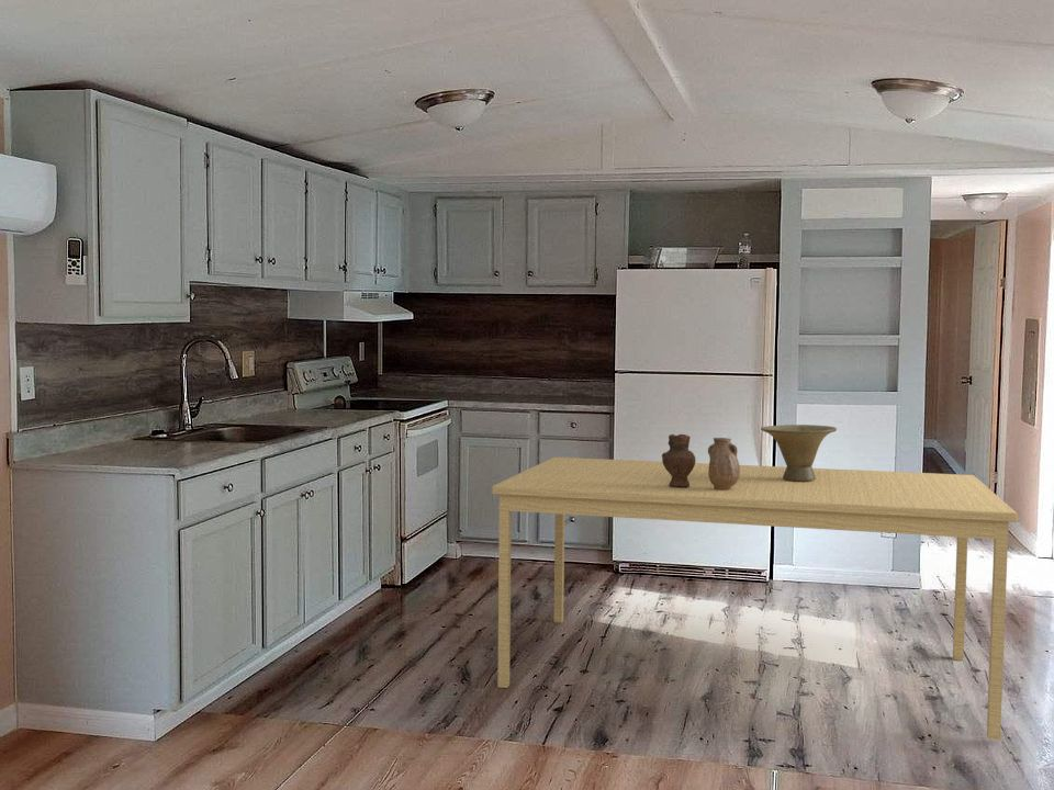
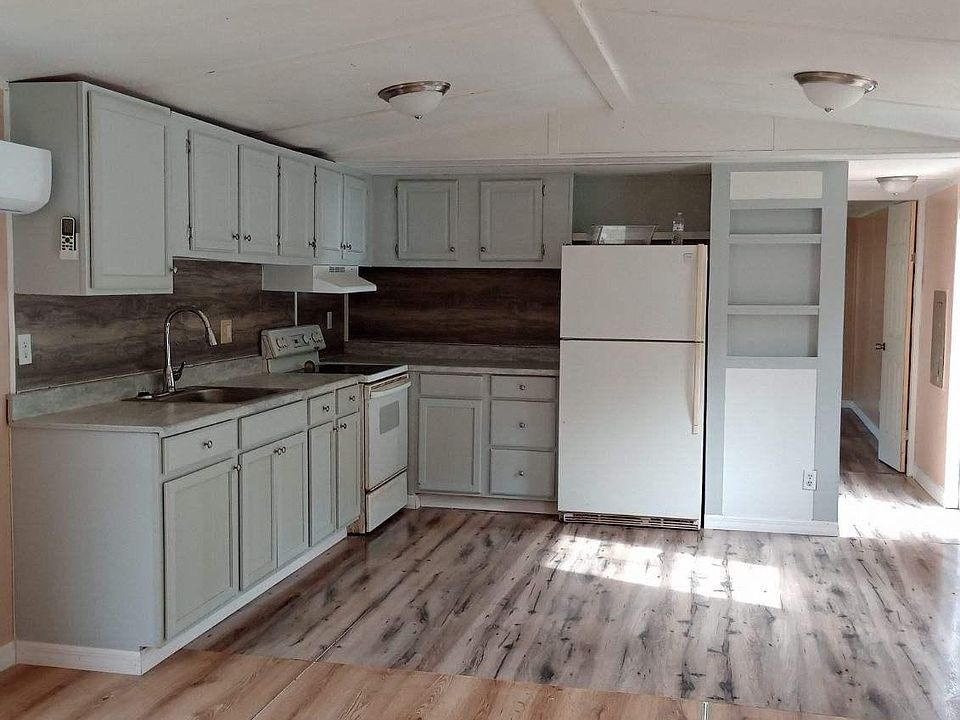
- vase (695, 461)
- bowl (797, 452)
- dining table (752, 524)
